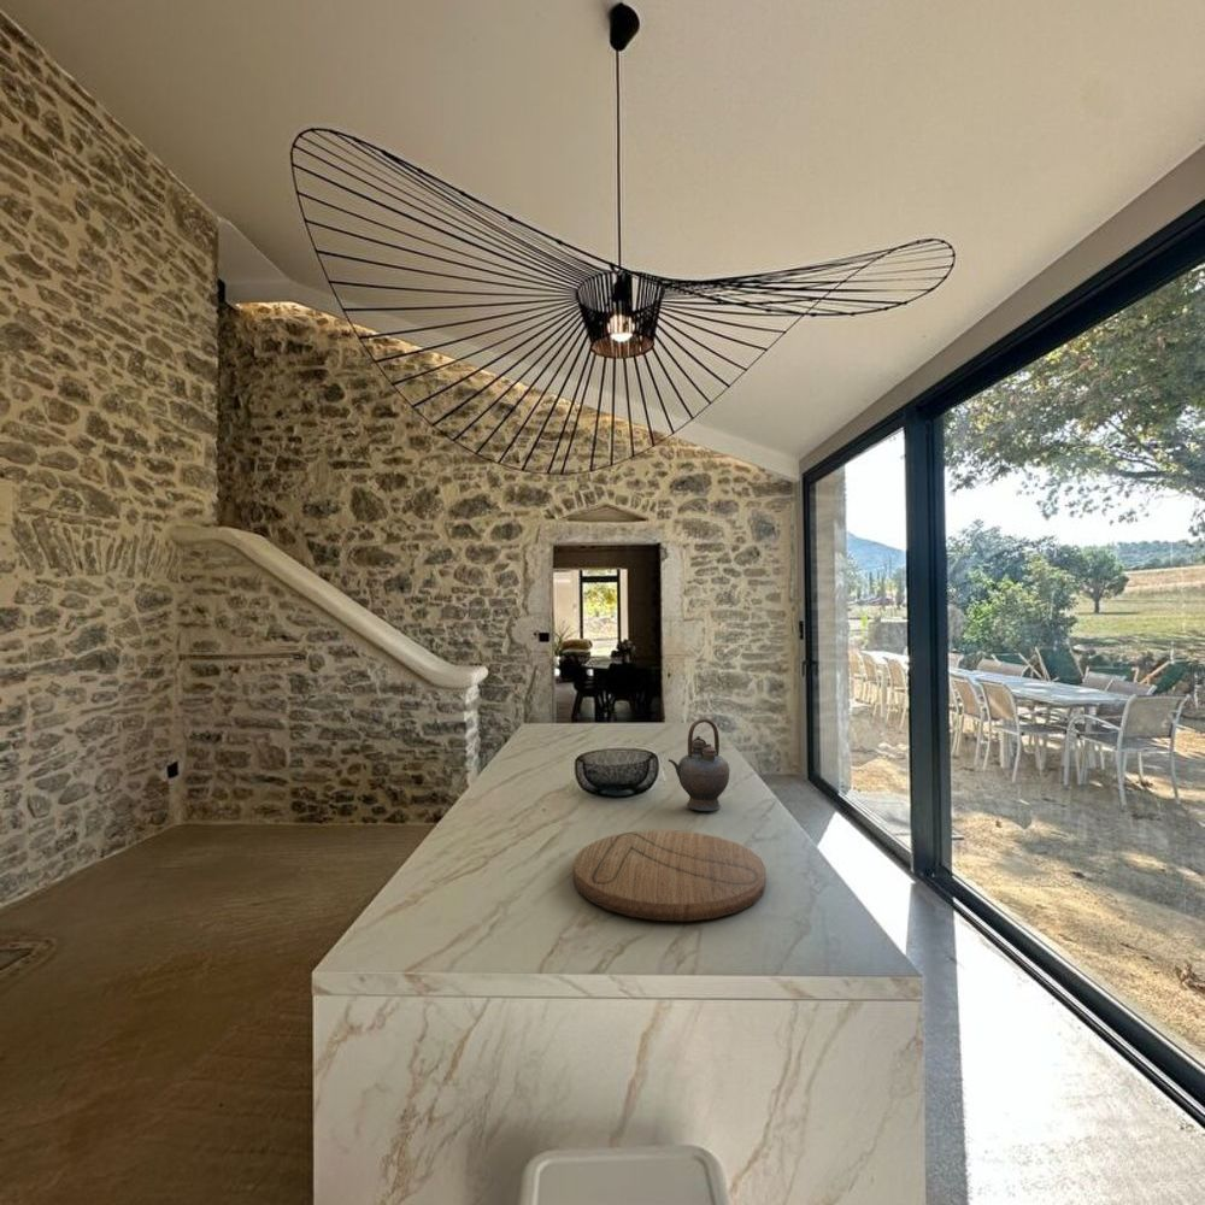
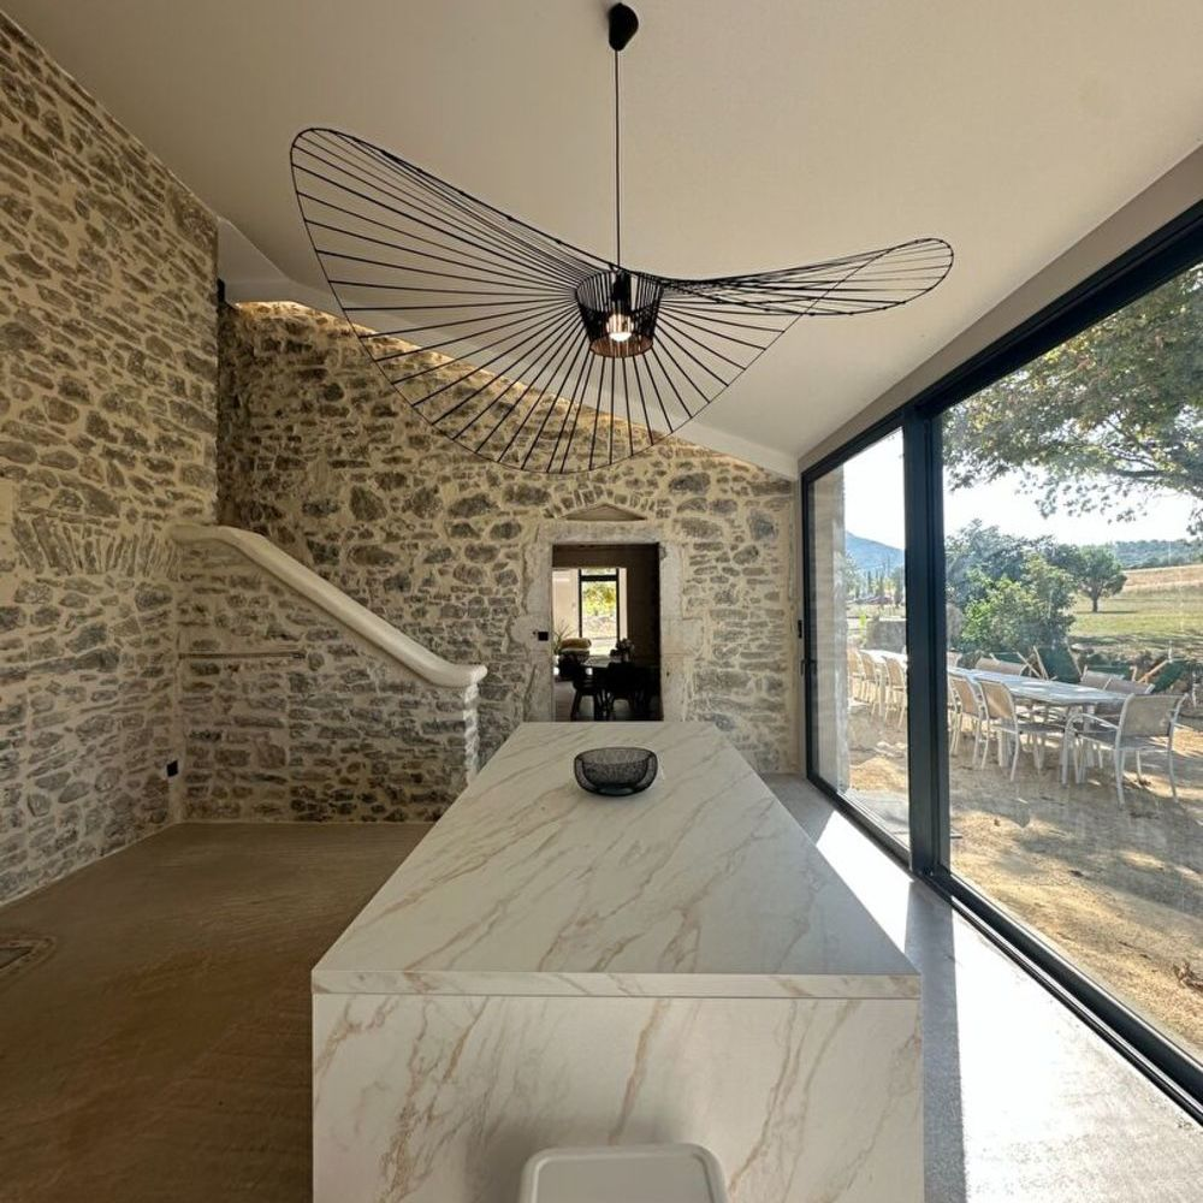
- cutting board (668, 869)
- teapot (698, 763)
